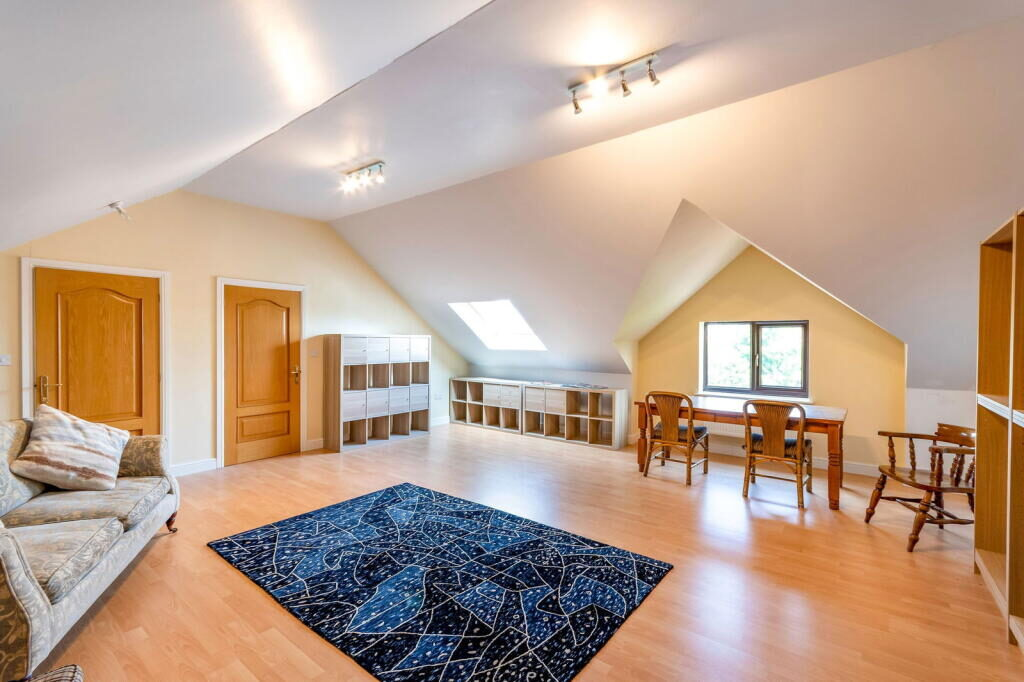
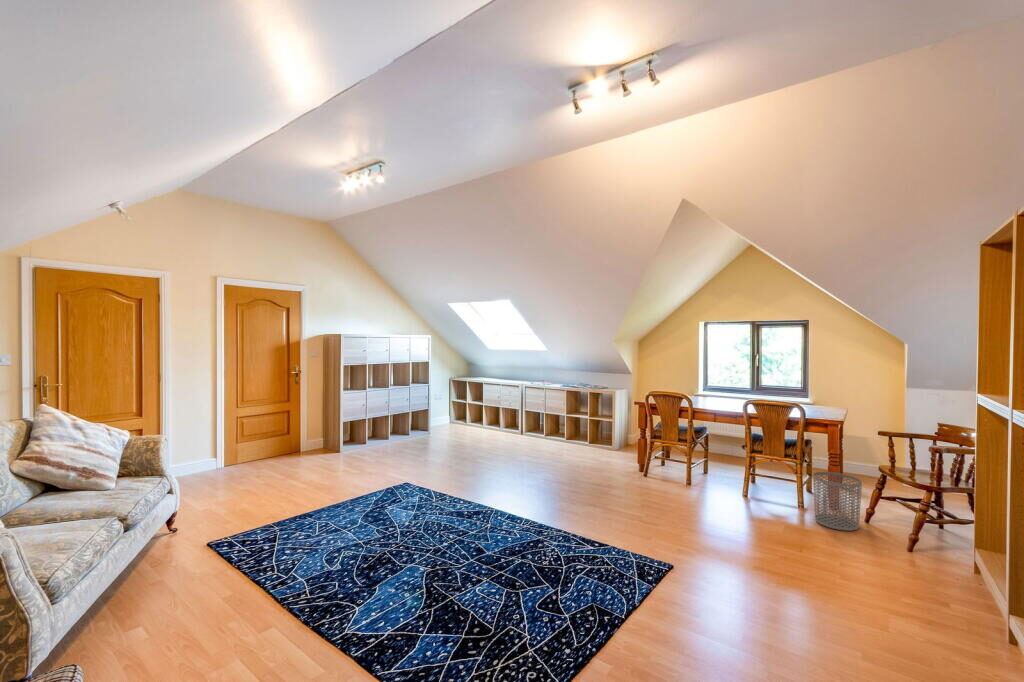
+ waste bin (836, 500)
